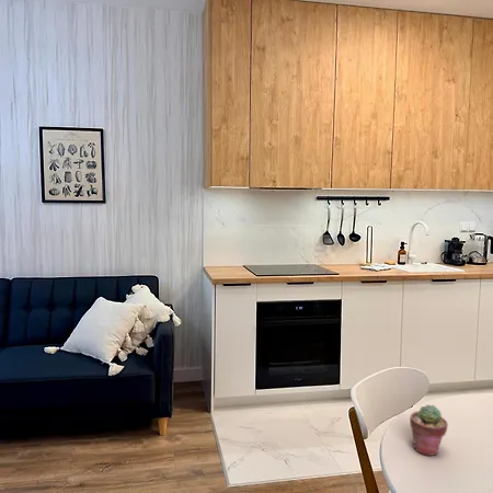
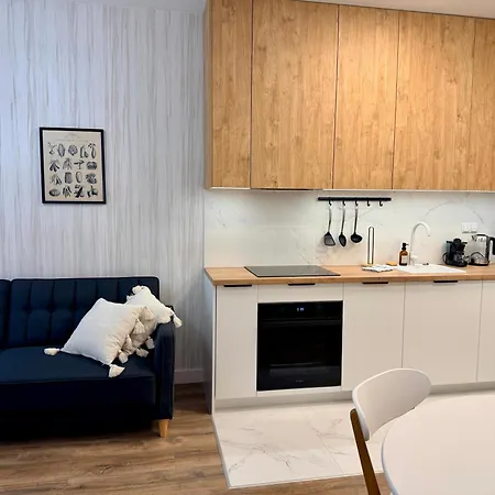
- potted succulent (427, 427)
